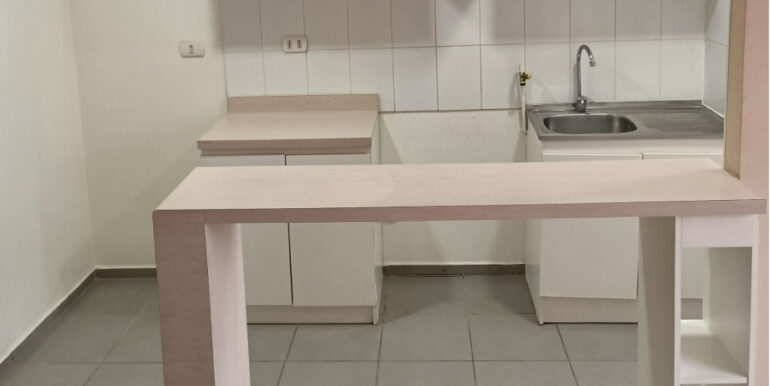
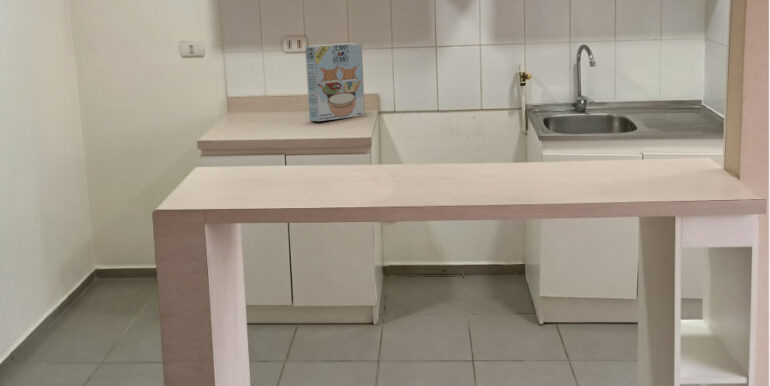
+ cereal box (335, 81)
